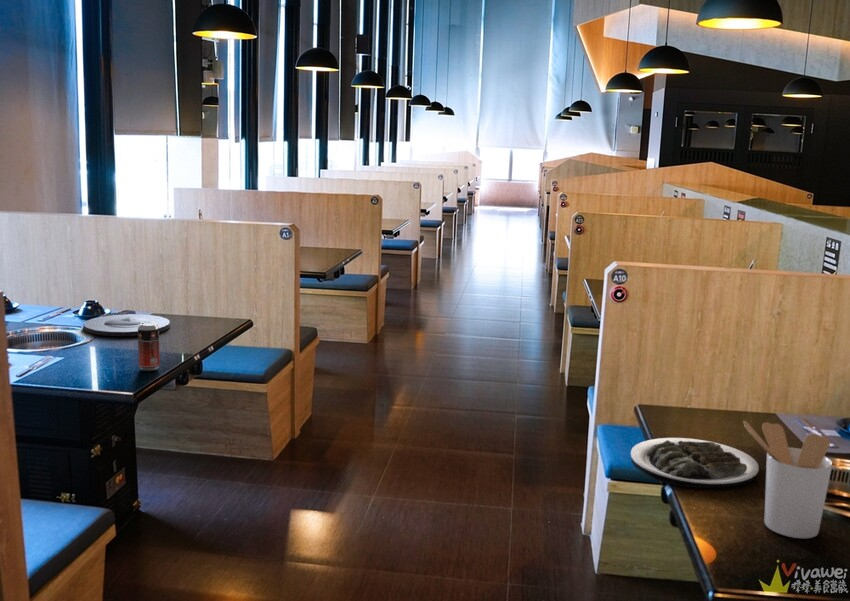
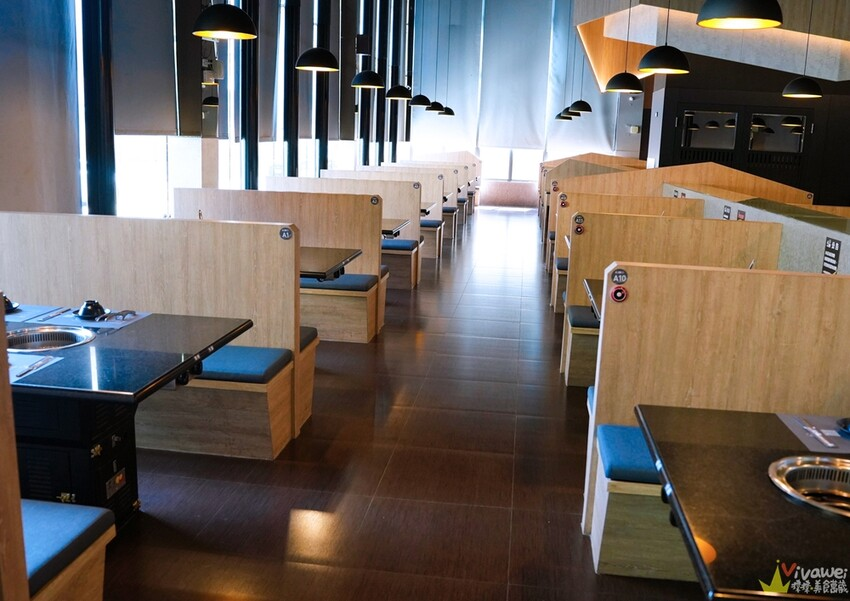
- utensil holder (781, 475)
- plate (693, 458)
- plate (127, 321)
- beverage can (148, 346)
